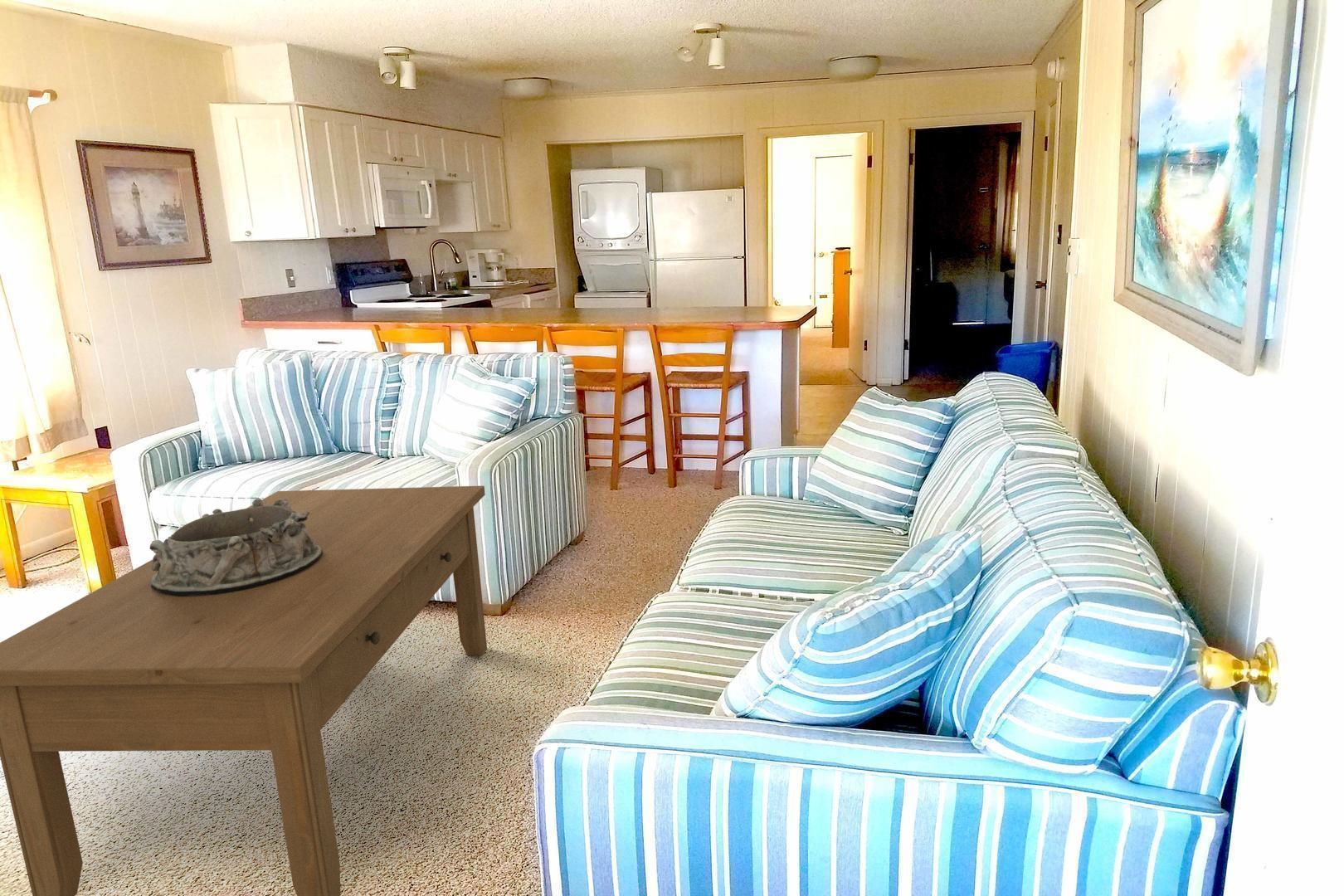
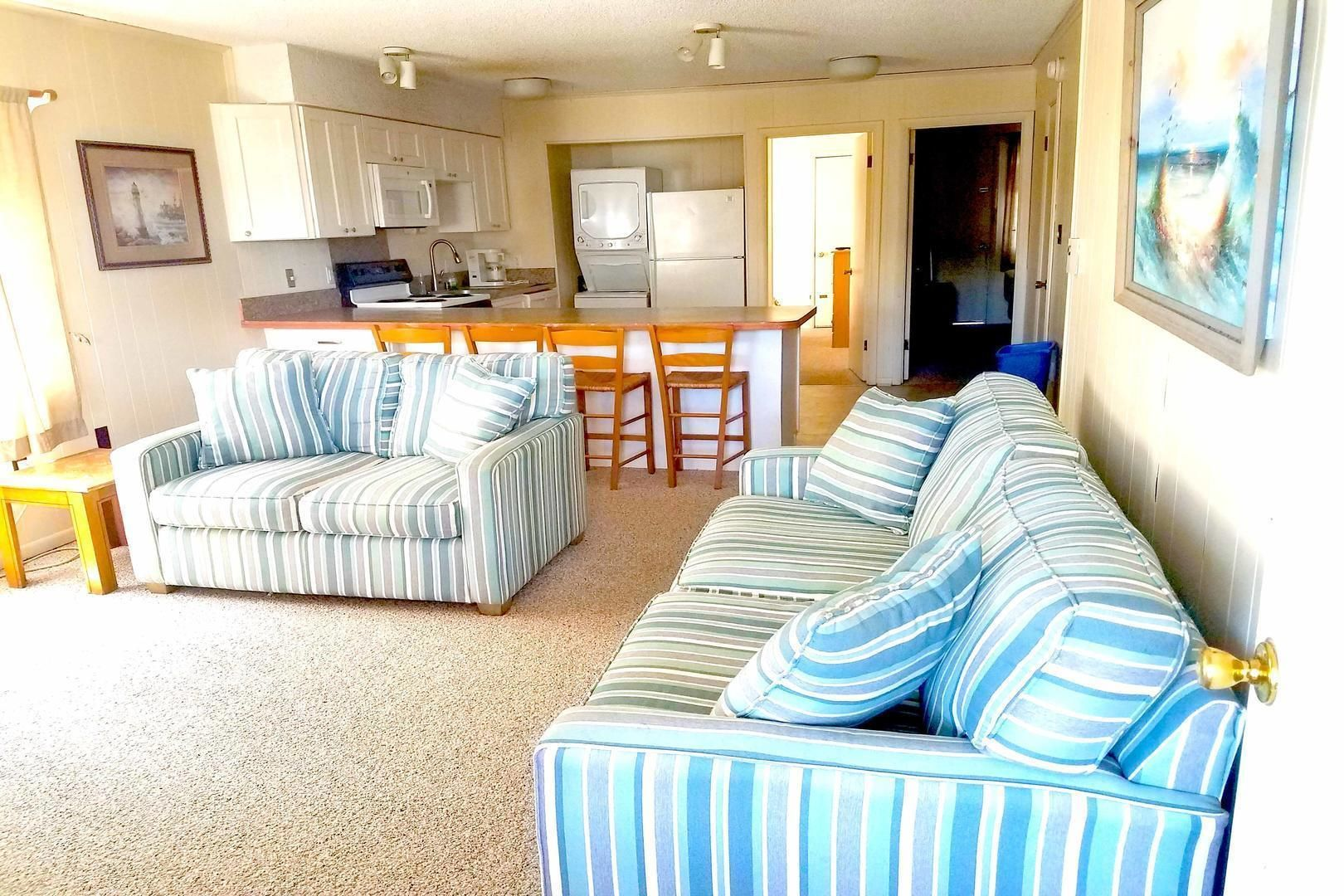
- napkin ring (239, 542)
- coffee table (299, 654)
